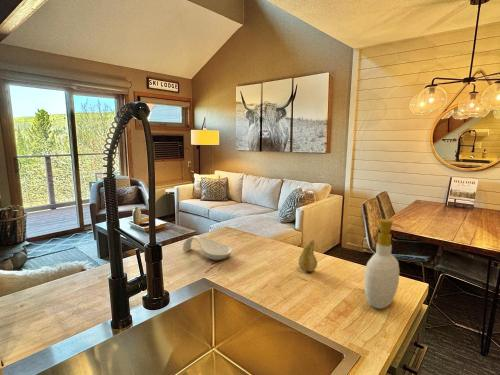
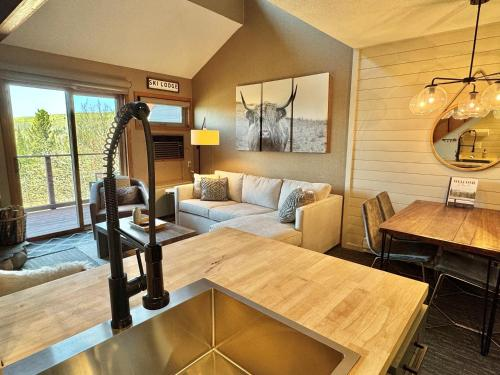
- spoon rest (206, 246)
- soap bottle (384, 262)
- fruit (308, 254)
